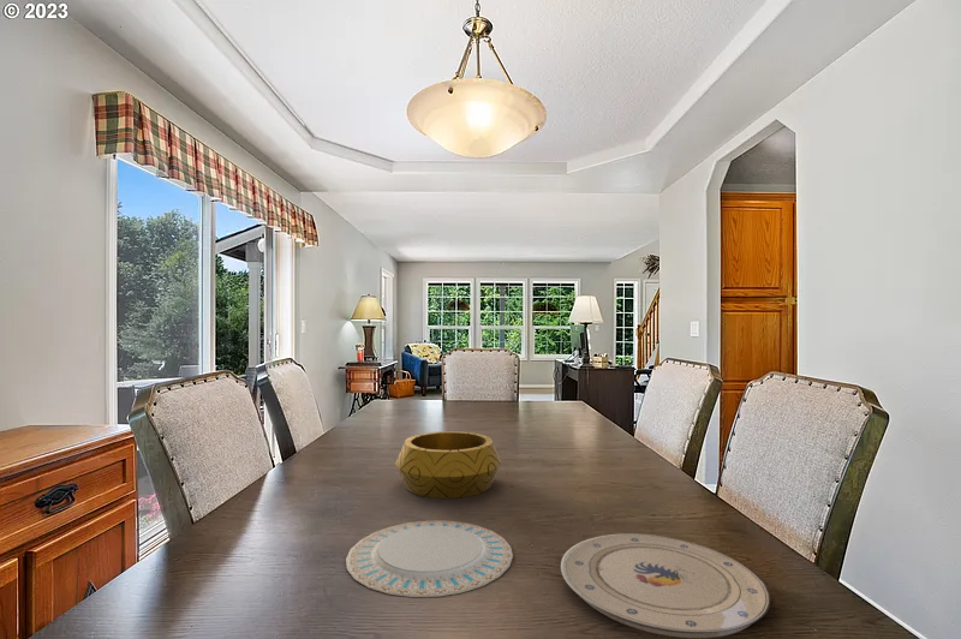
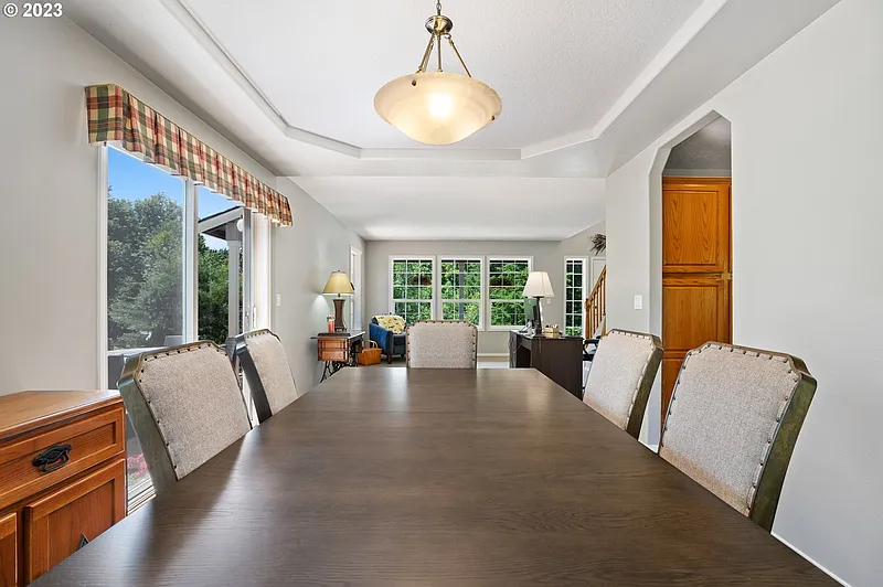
- chinaware (430, 549)
- decorative bowl (448, 461)
- plate (658, 578)
